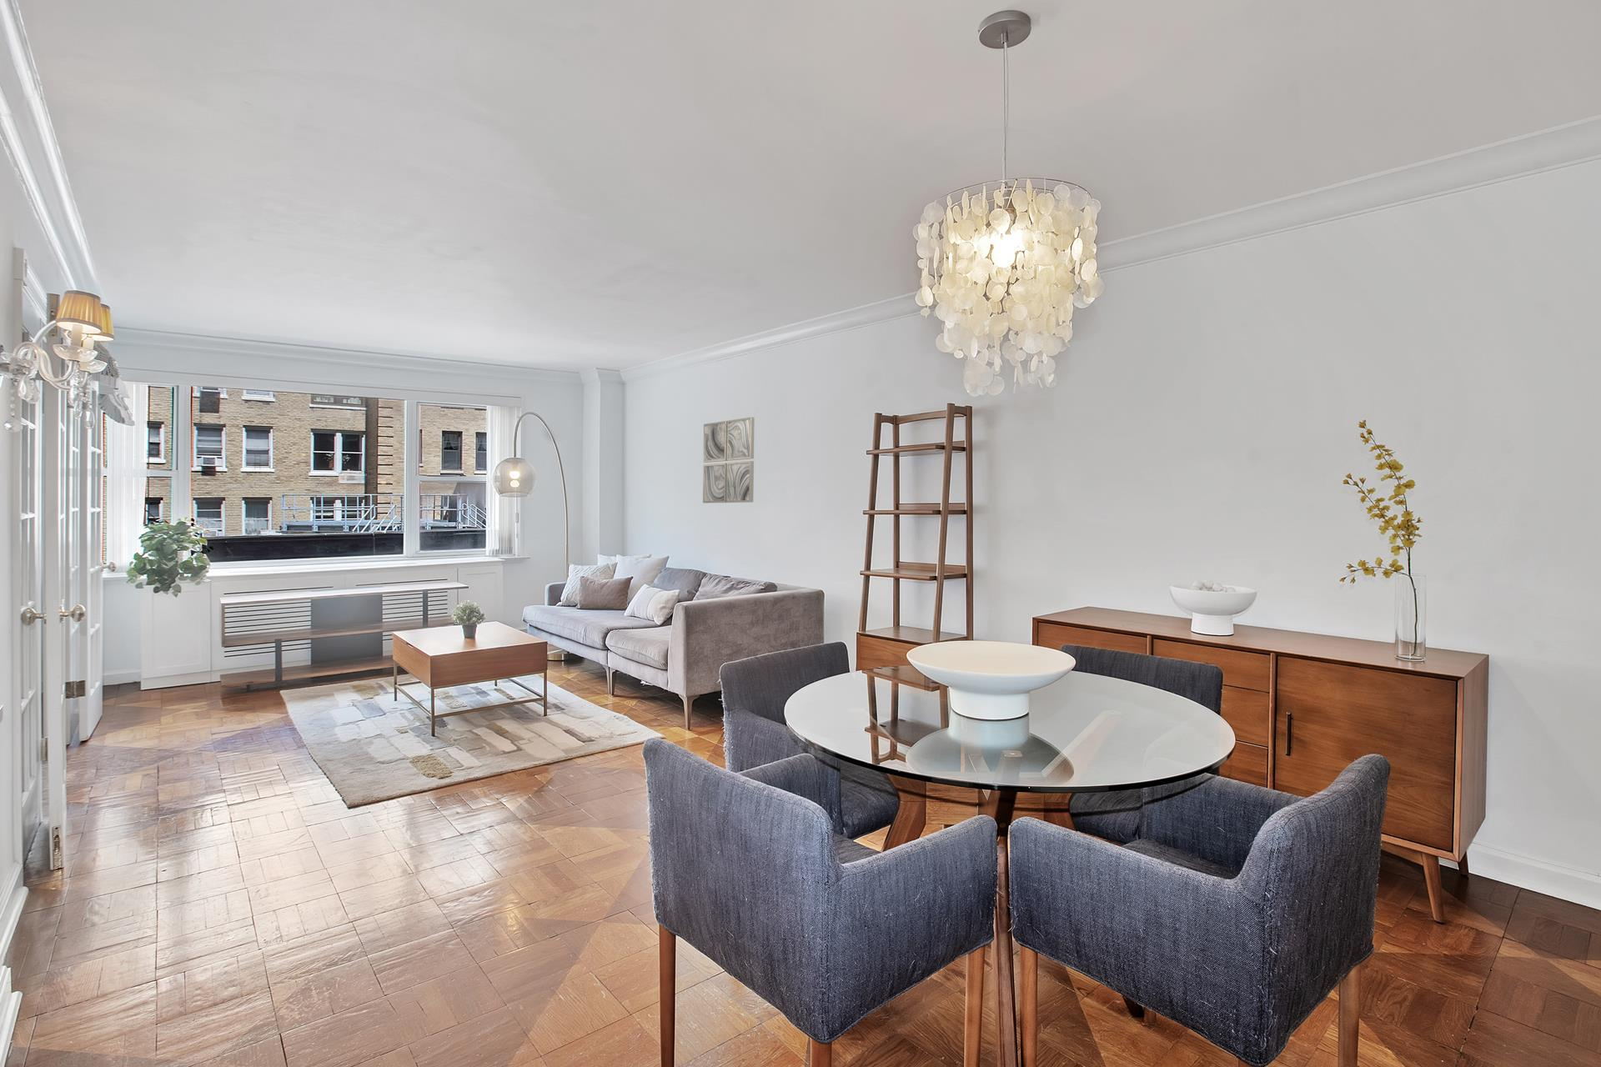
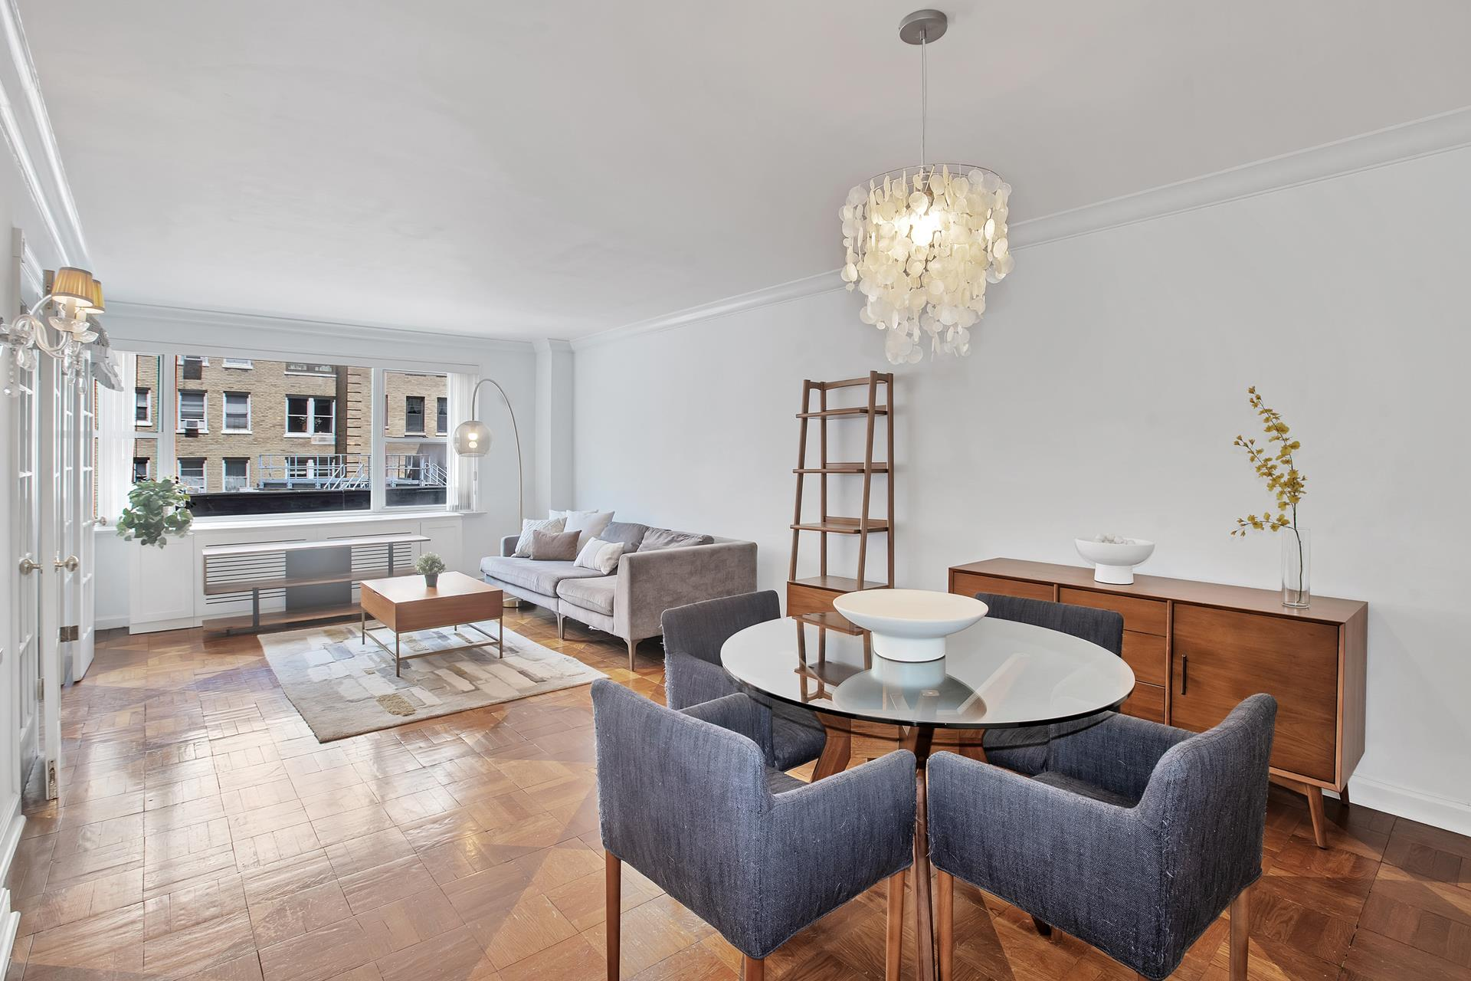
- wall art (727, 462)
